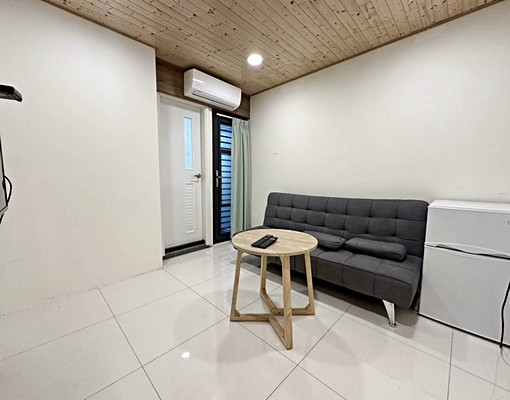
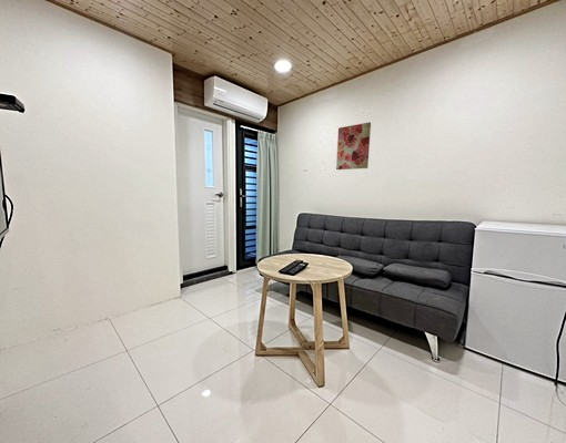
+ wall art (352, 147)
